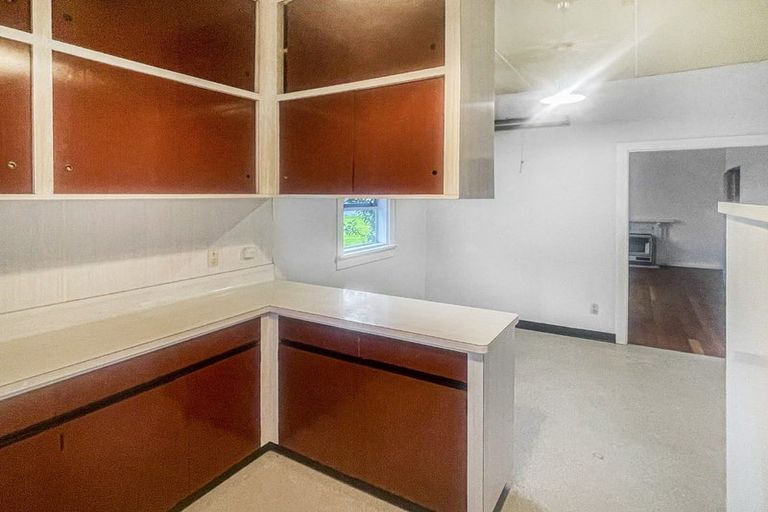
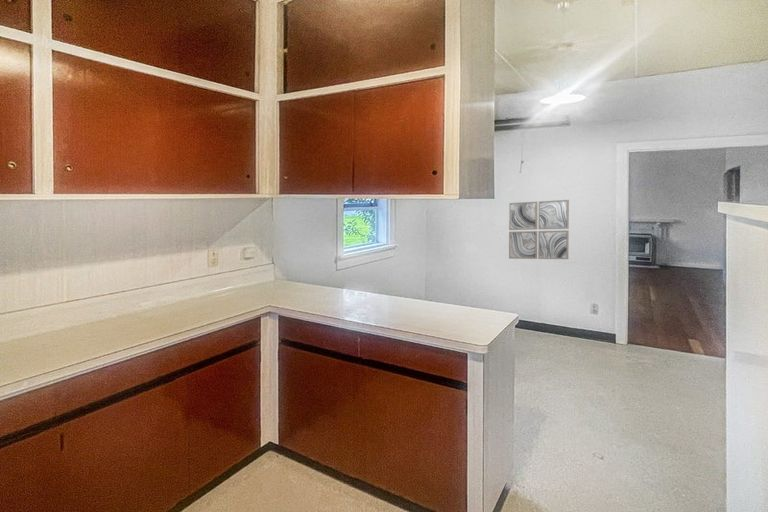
+ wall art (538, 231)
